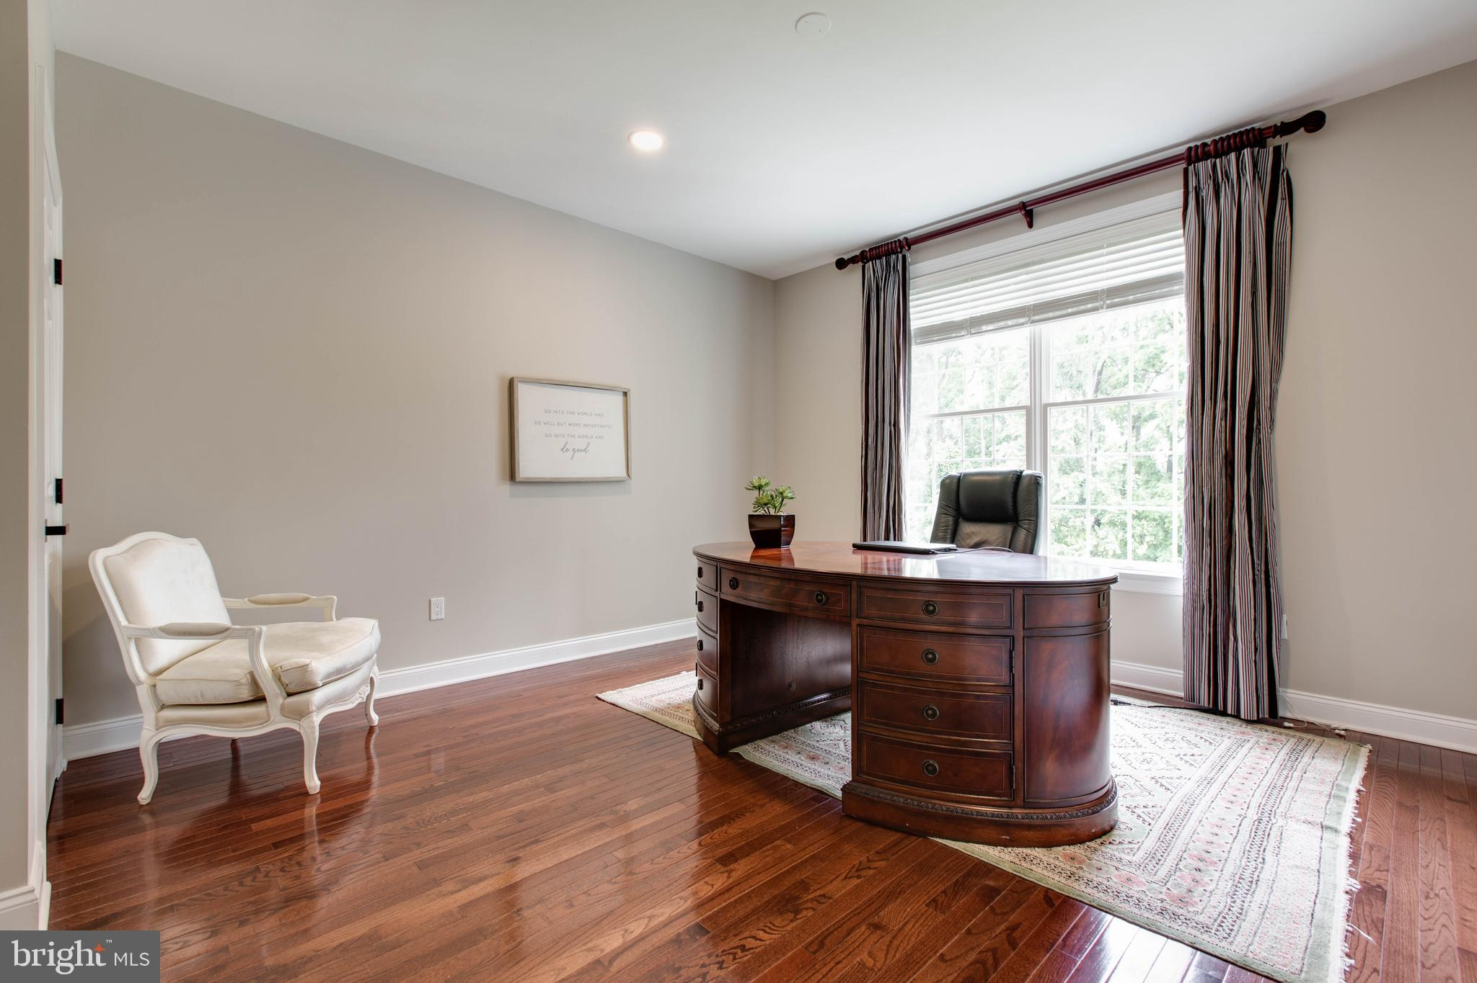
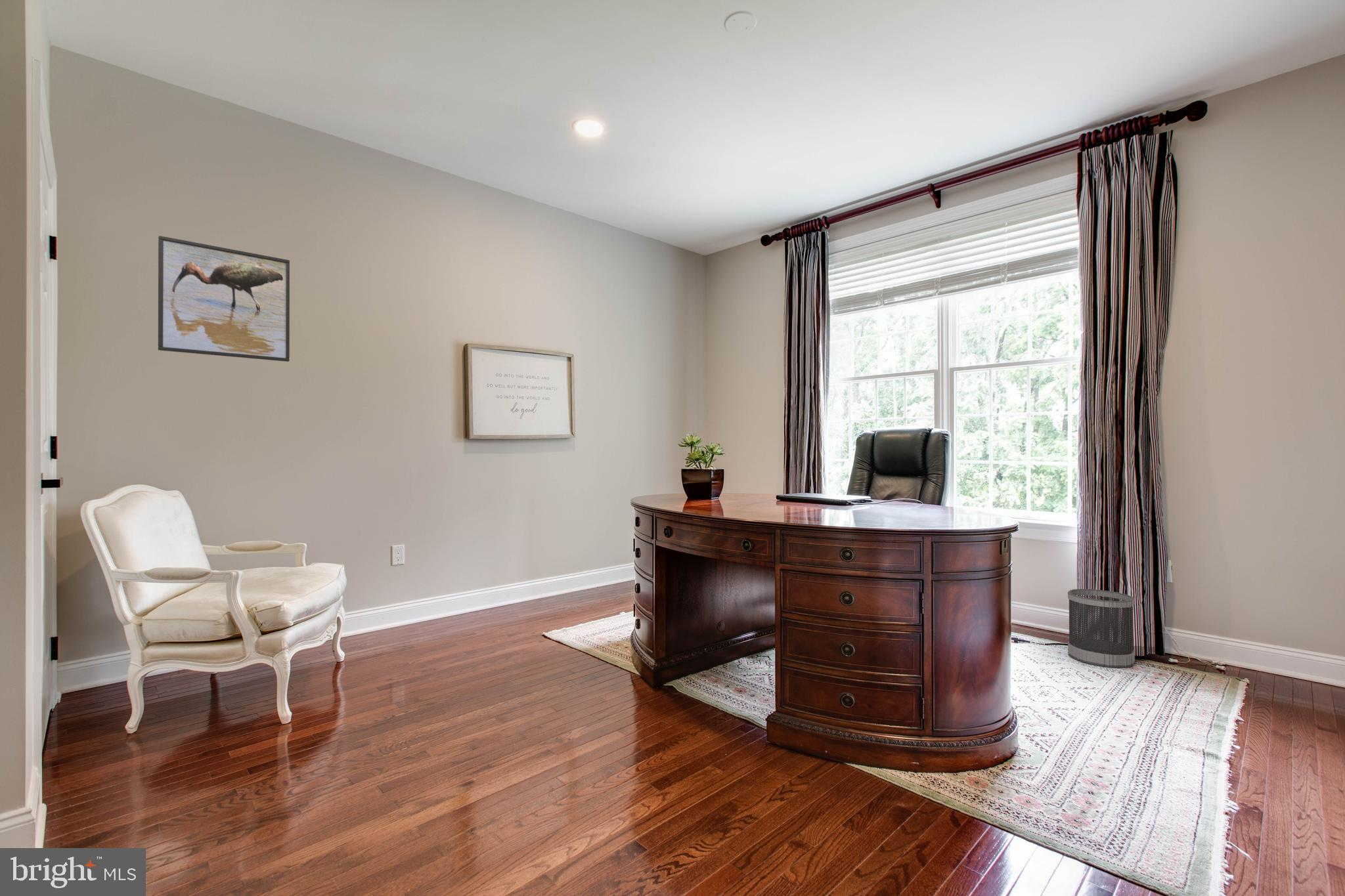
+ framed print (227, 302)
+ wastebasket (1100, 626)
